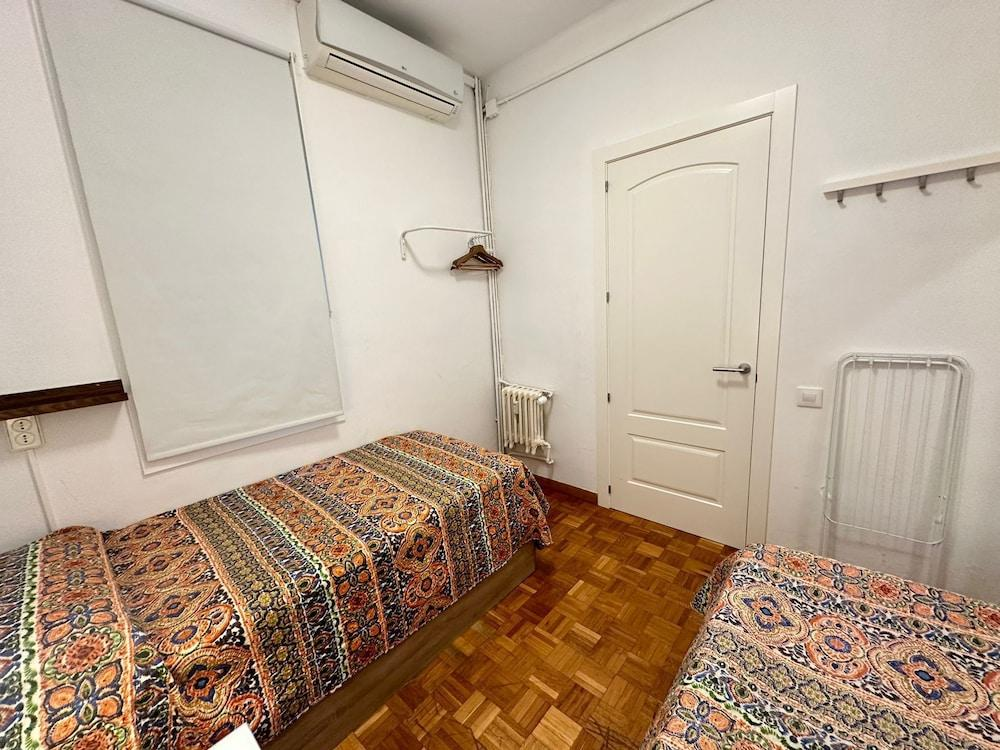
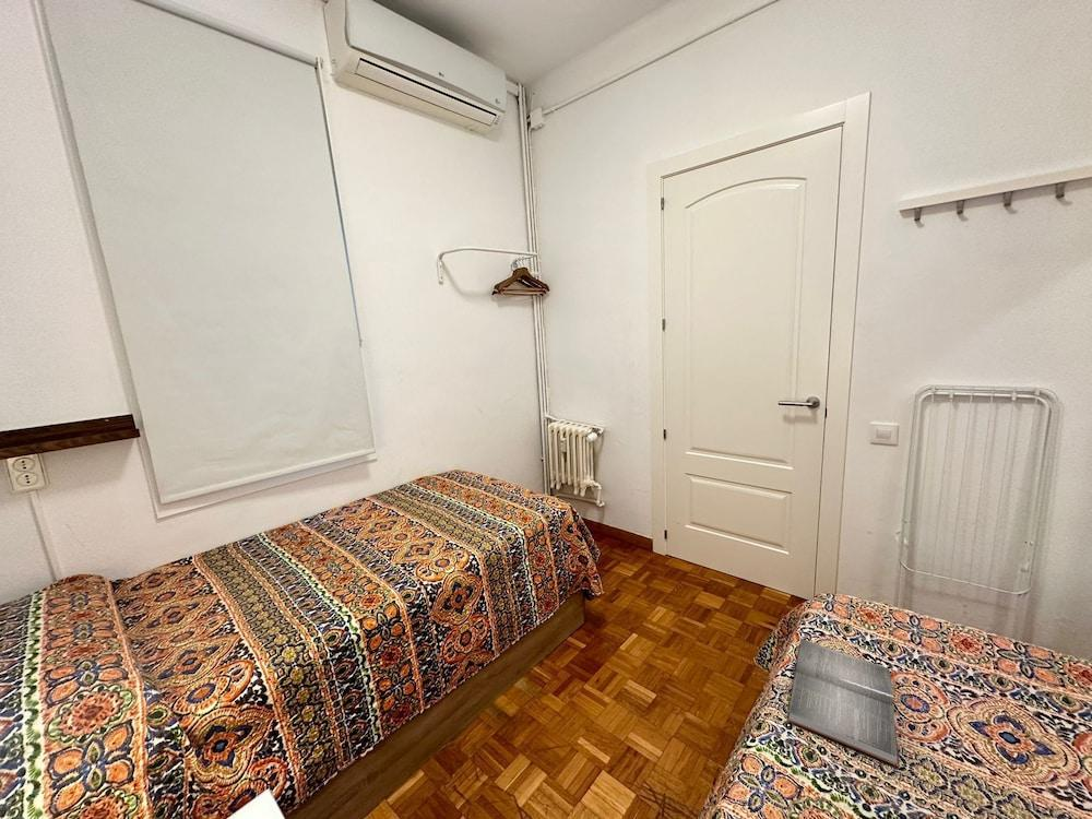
+ hardback book (841, 689)
